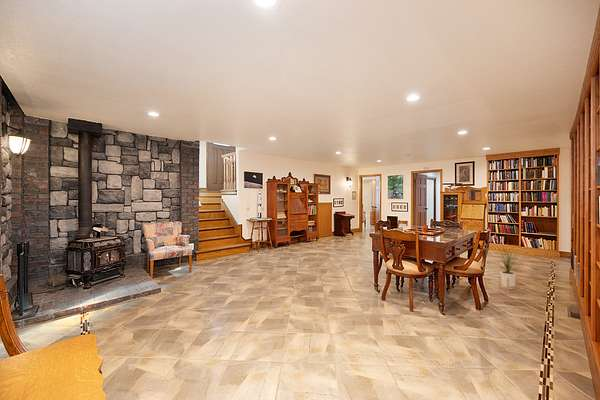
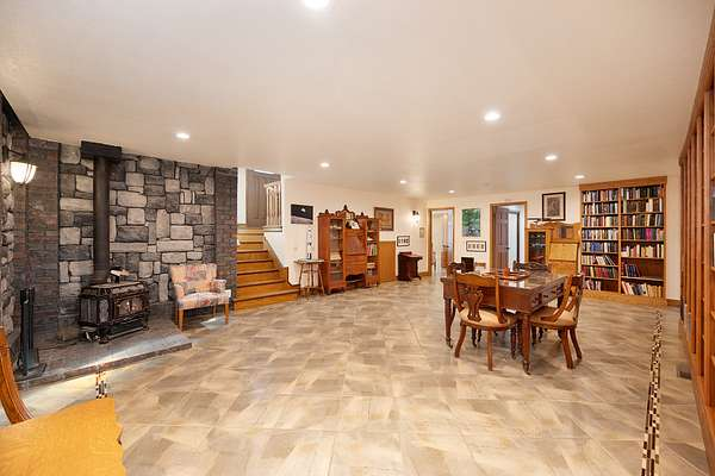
- house plant (507, 267)
